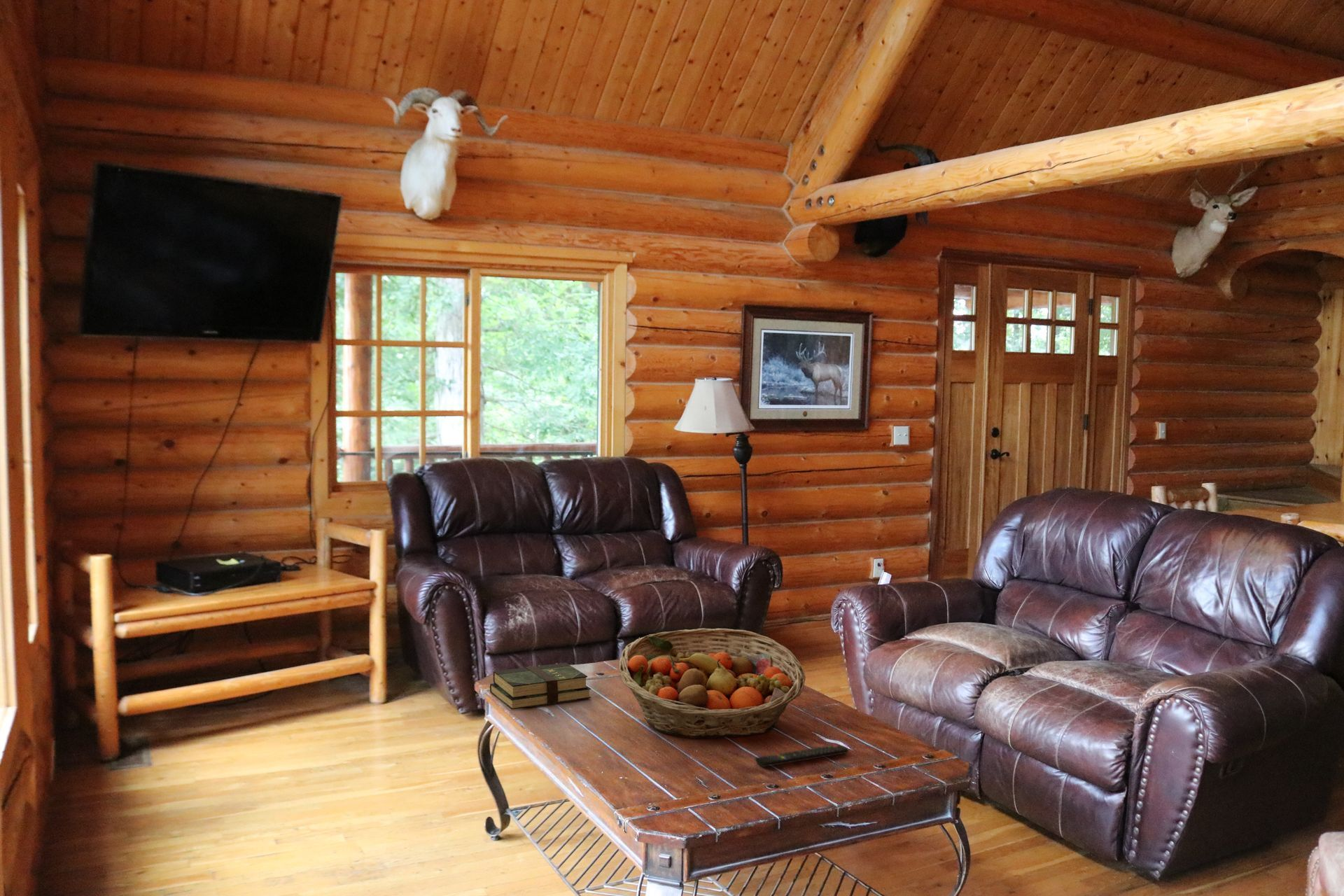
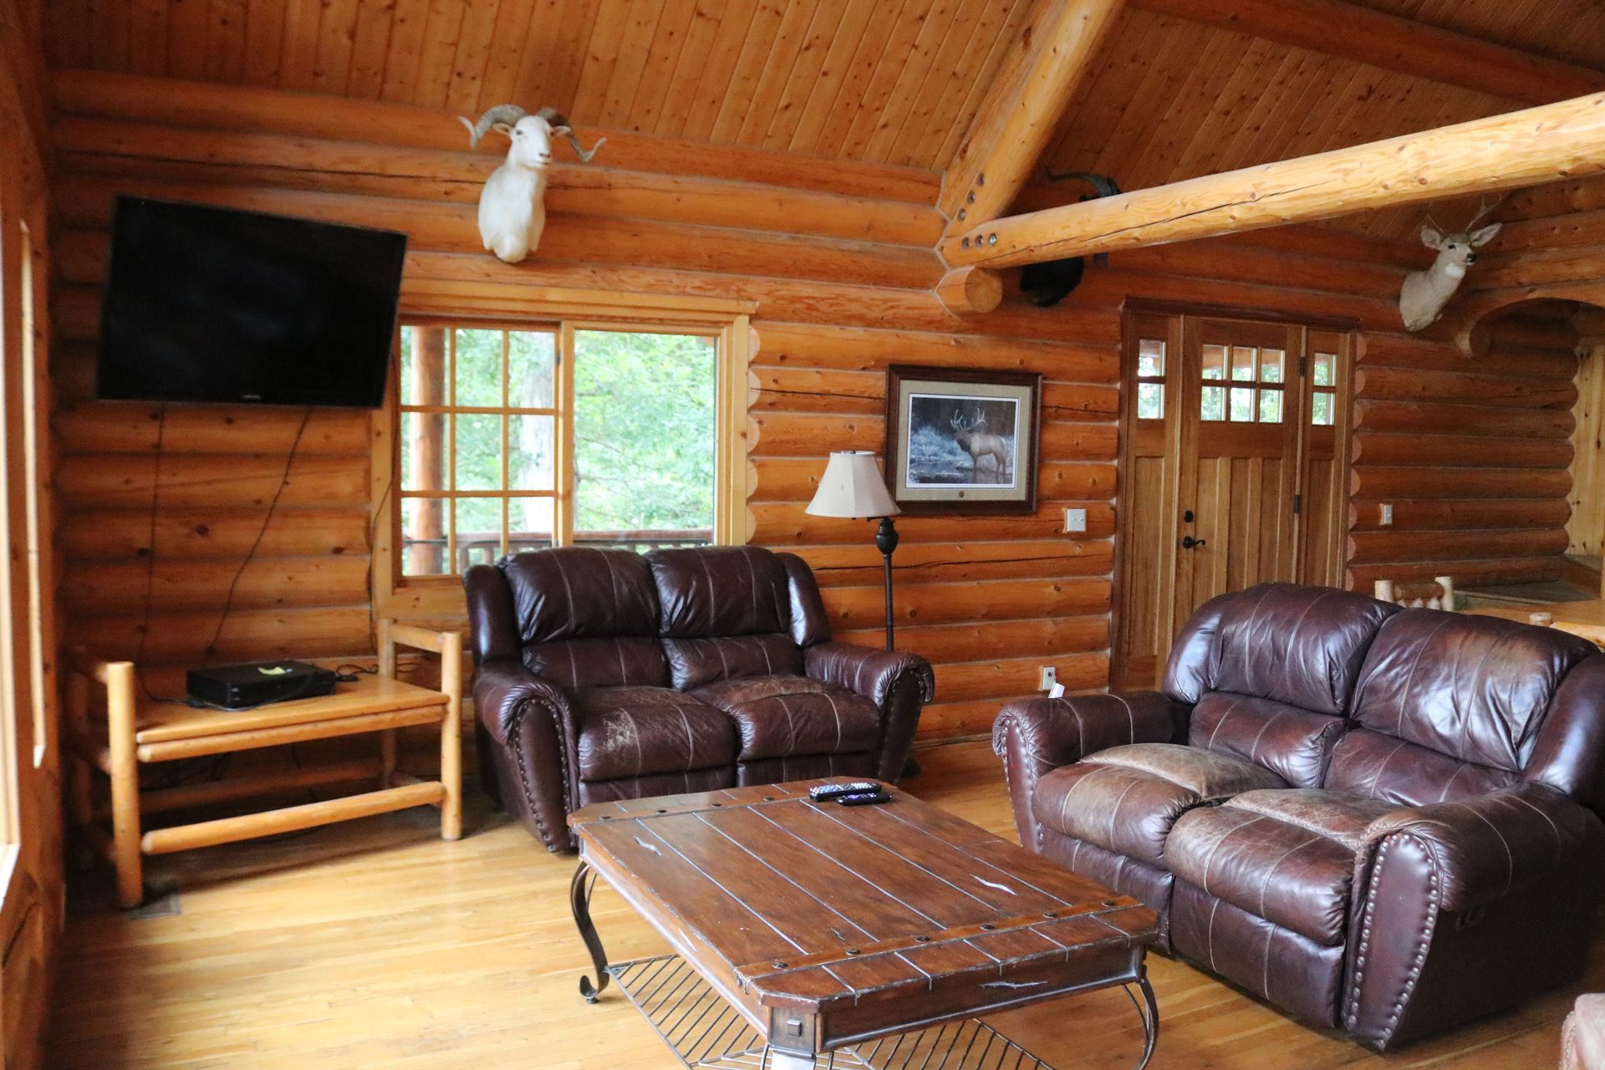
- fruit basket (711, 681)
- remote control (803, 755)
- book (540, 684)
